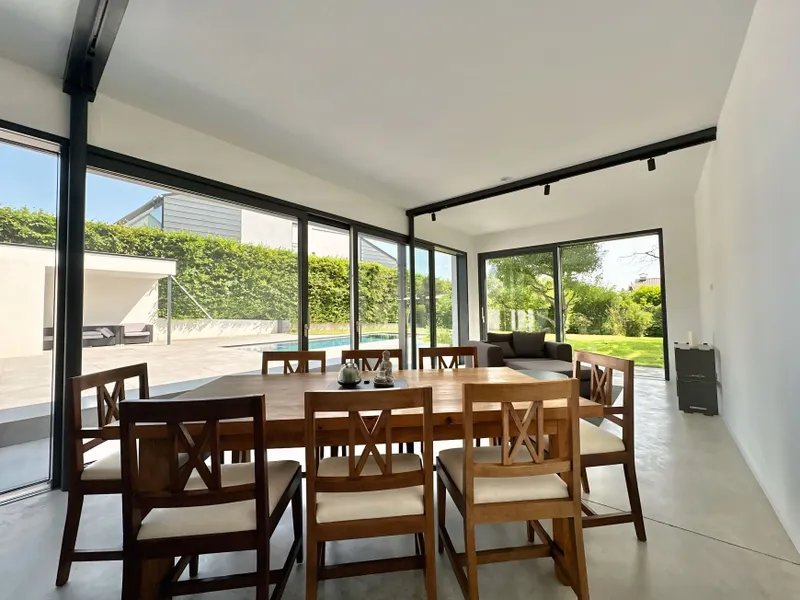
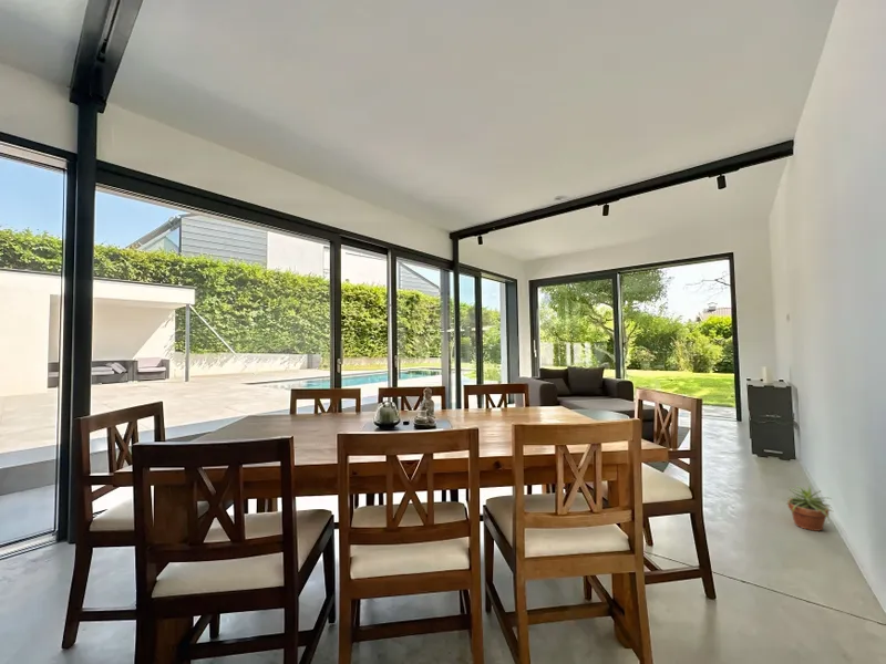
+ potted plant (806, 506)
